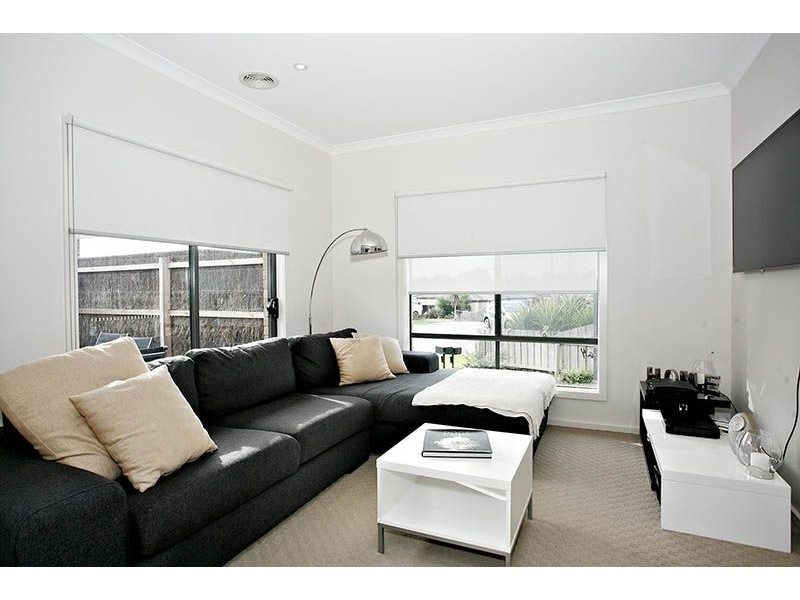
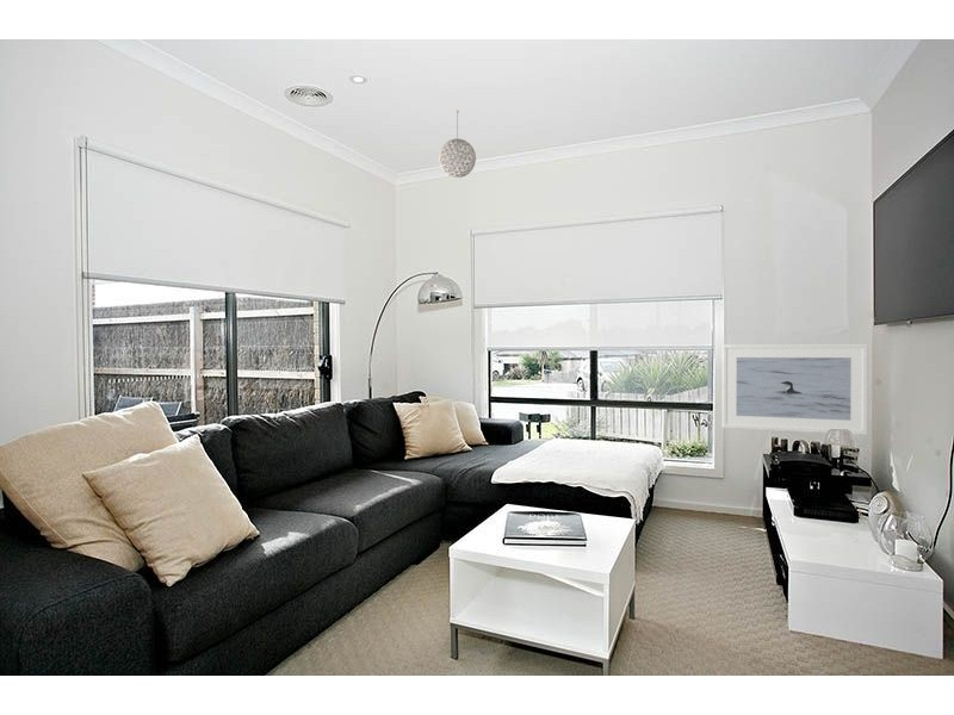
+ pendant light (457, 143)
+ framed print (791, 387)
